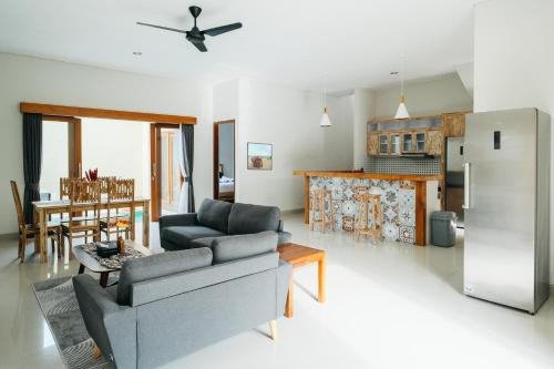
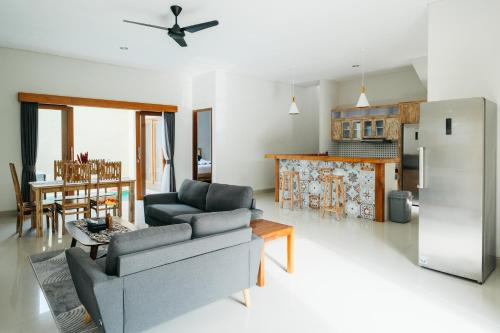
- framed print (259, 156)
